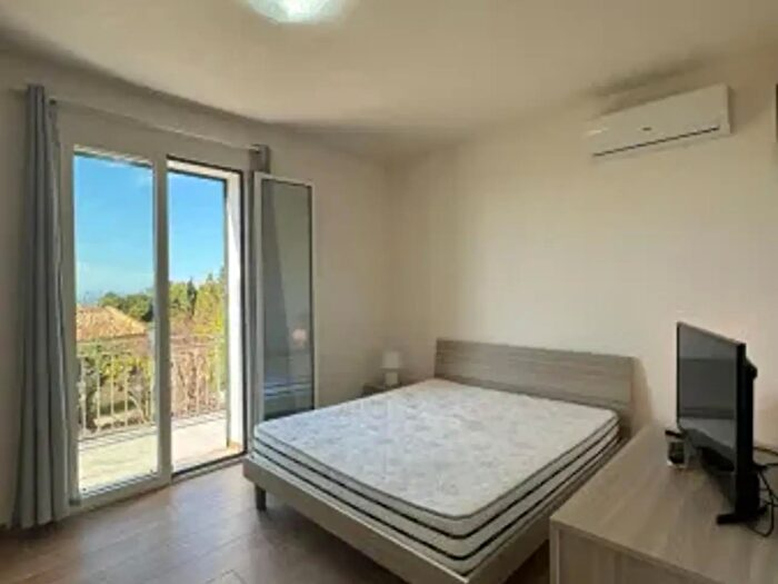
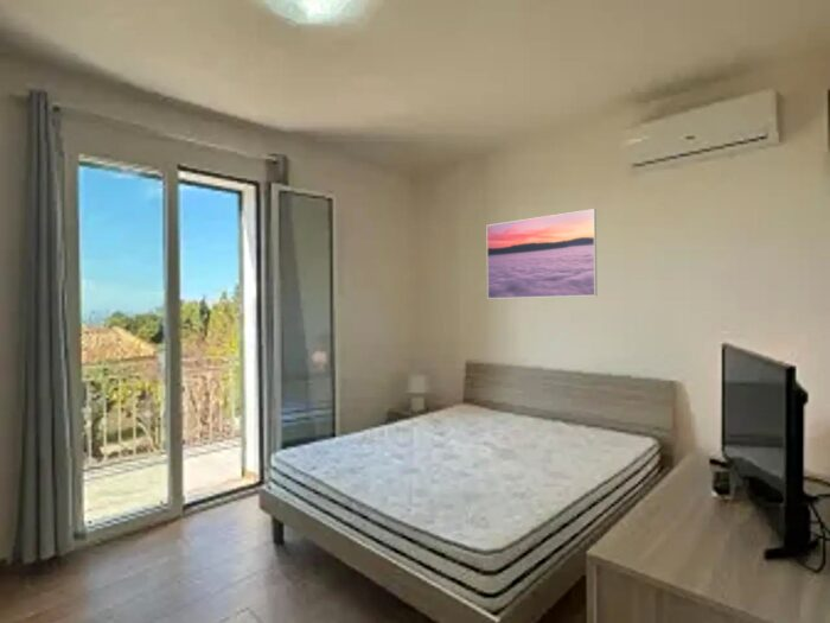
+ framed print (537, 258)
